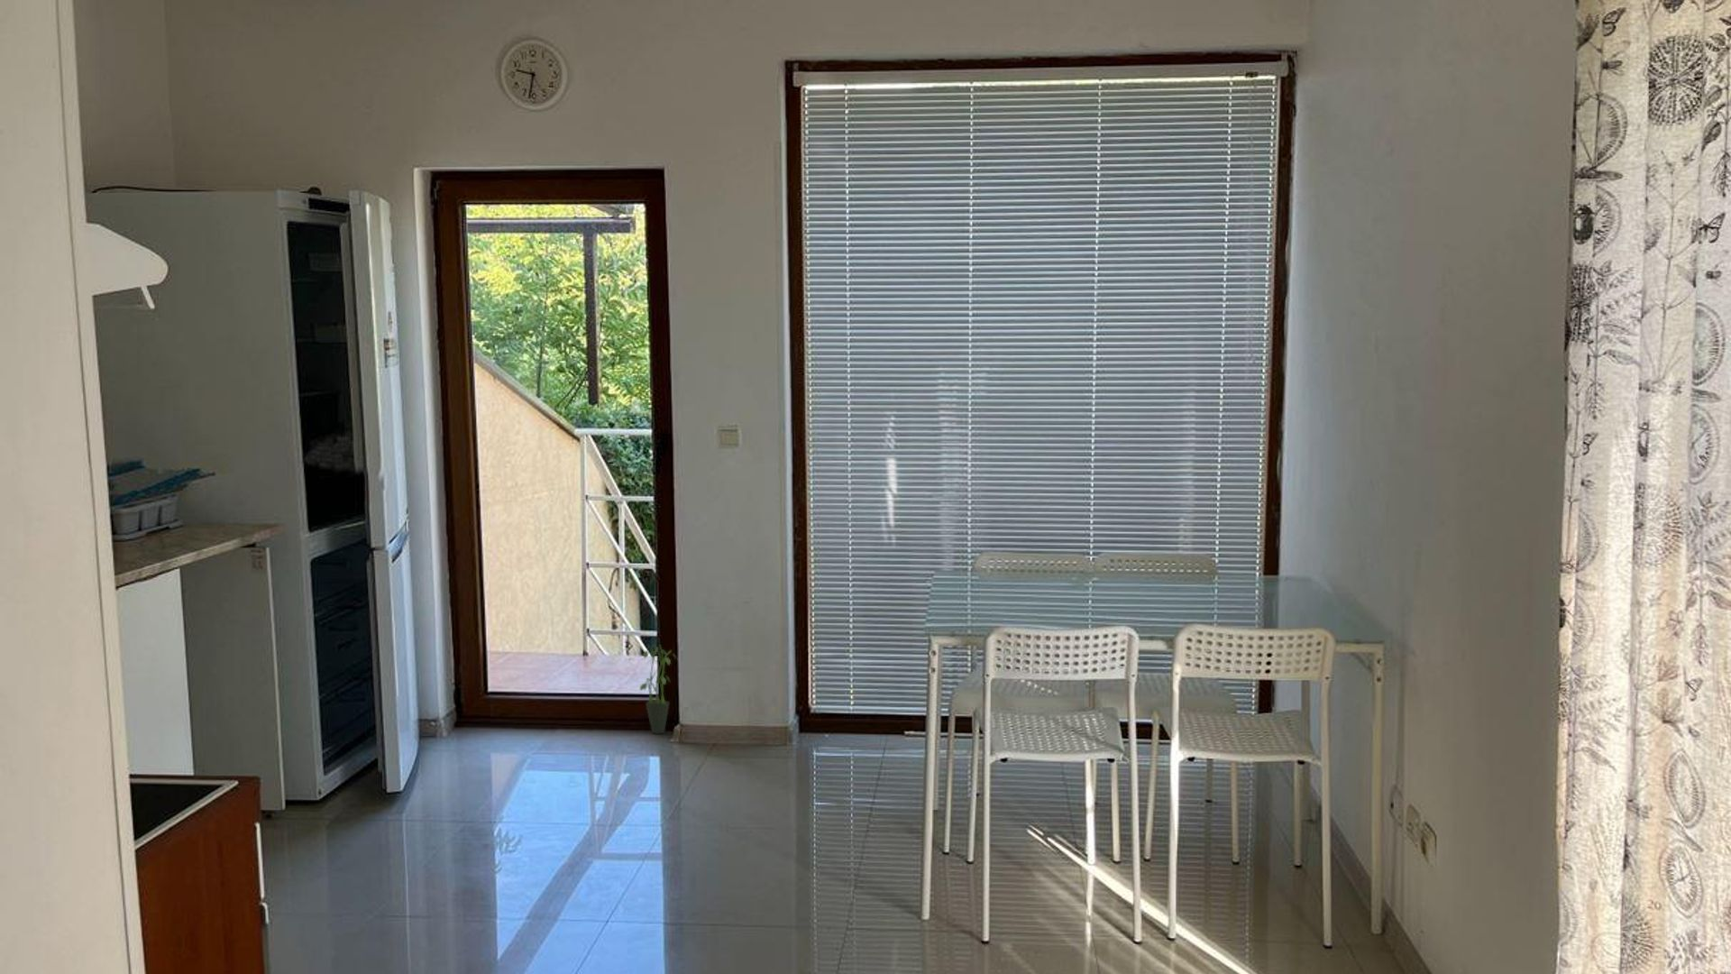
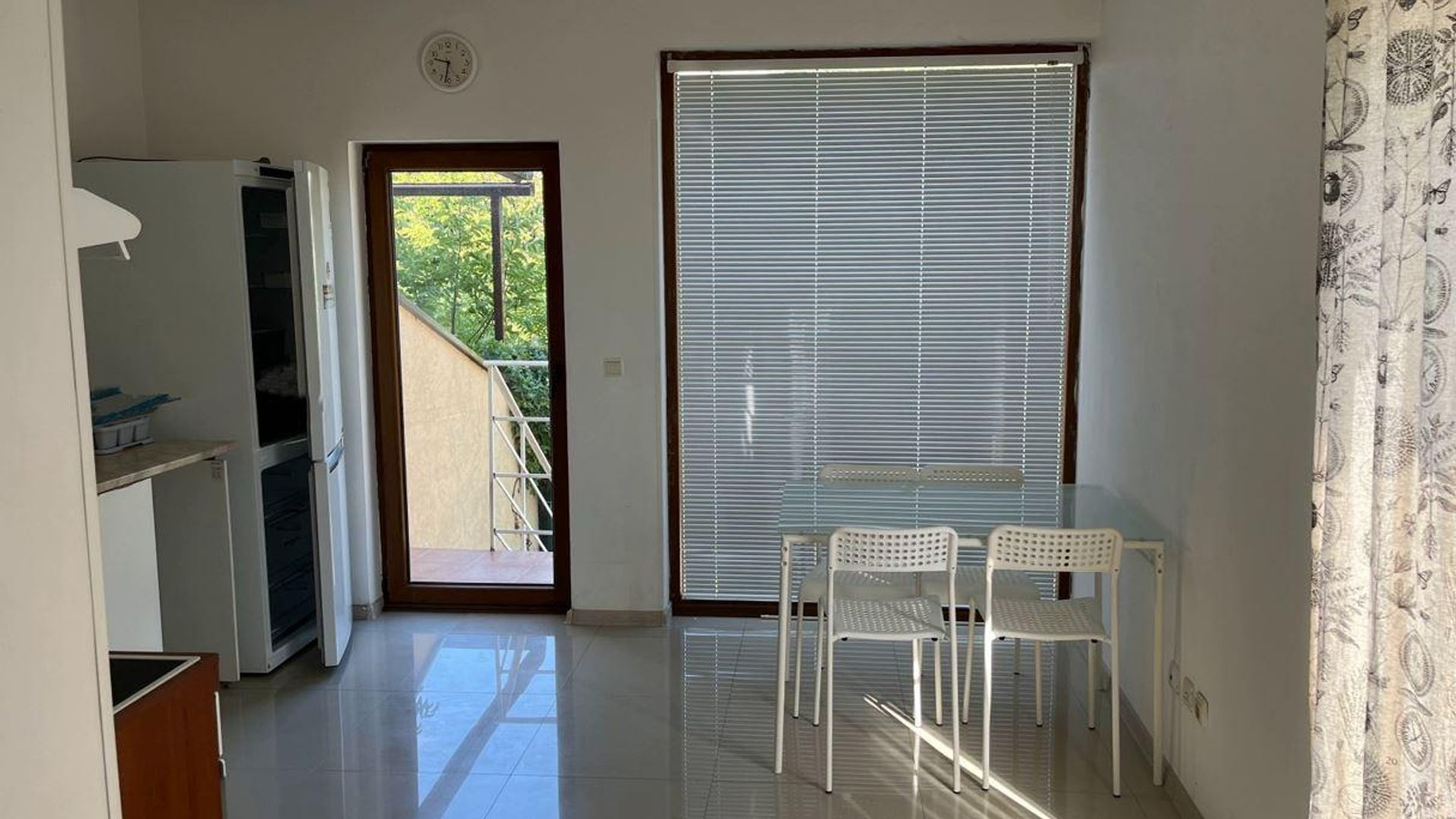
- potted plant (661, 689)
